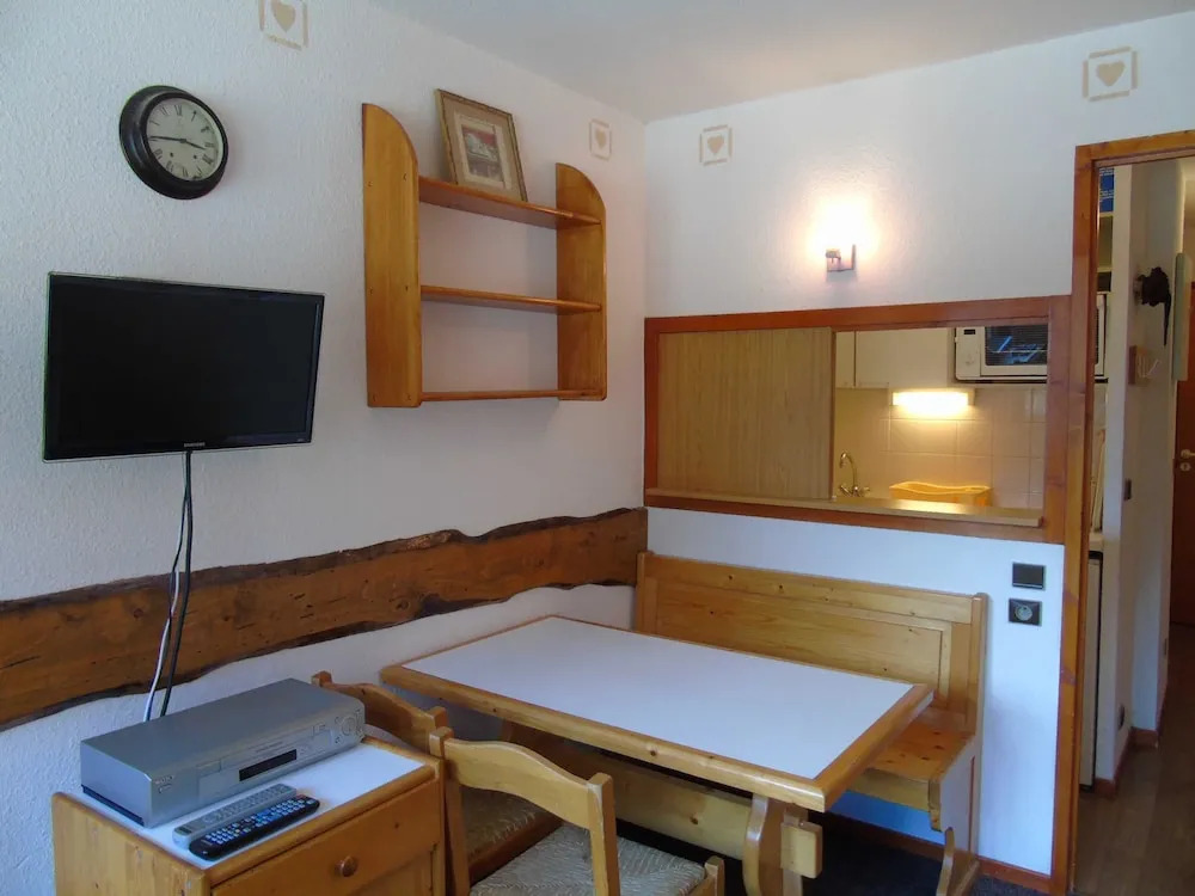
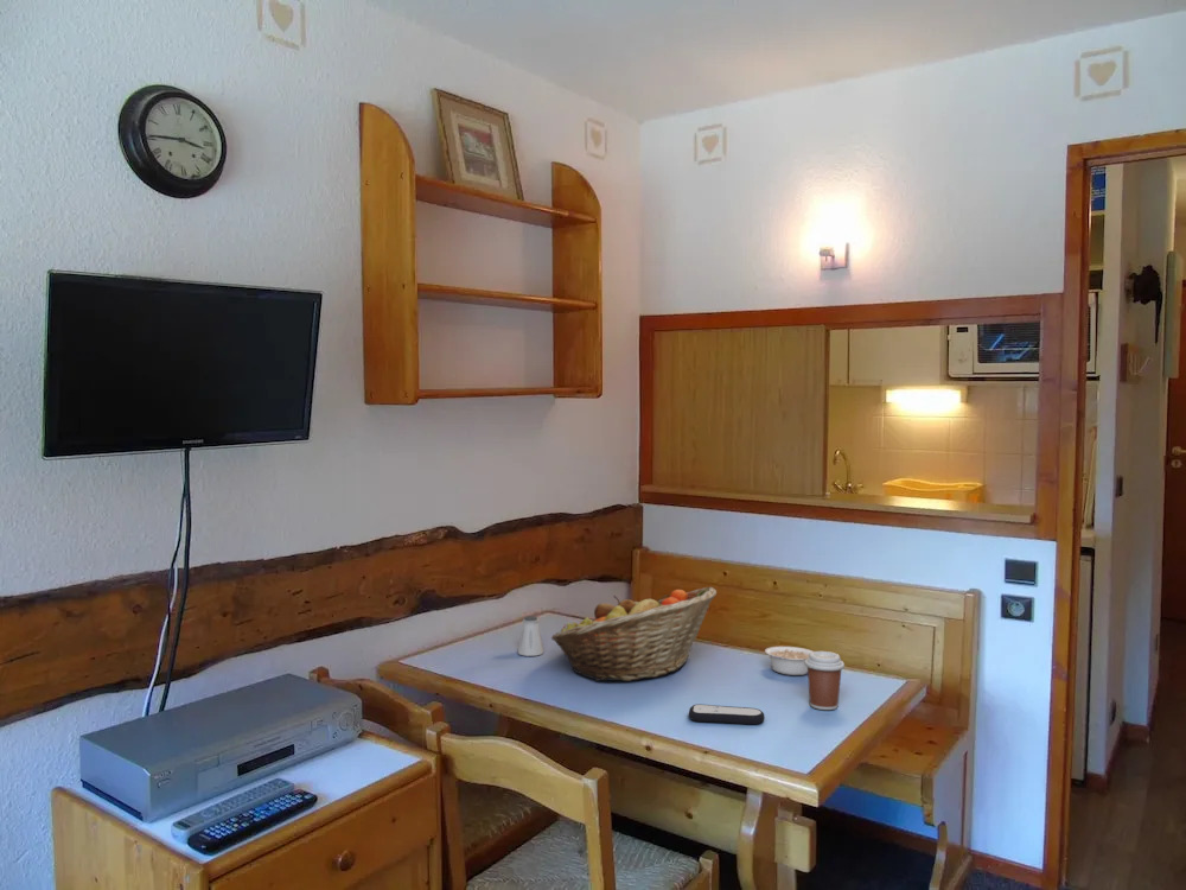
+ saltshaker (530, 634)
+ legume (792, 660)
+ fruit basket (636, 627)
+ remote control (726, 713)
+ coffee cup (823, 680)
